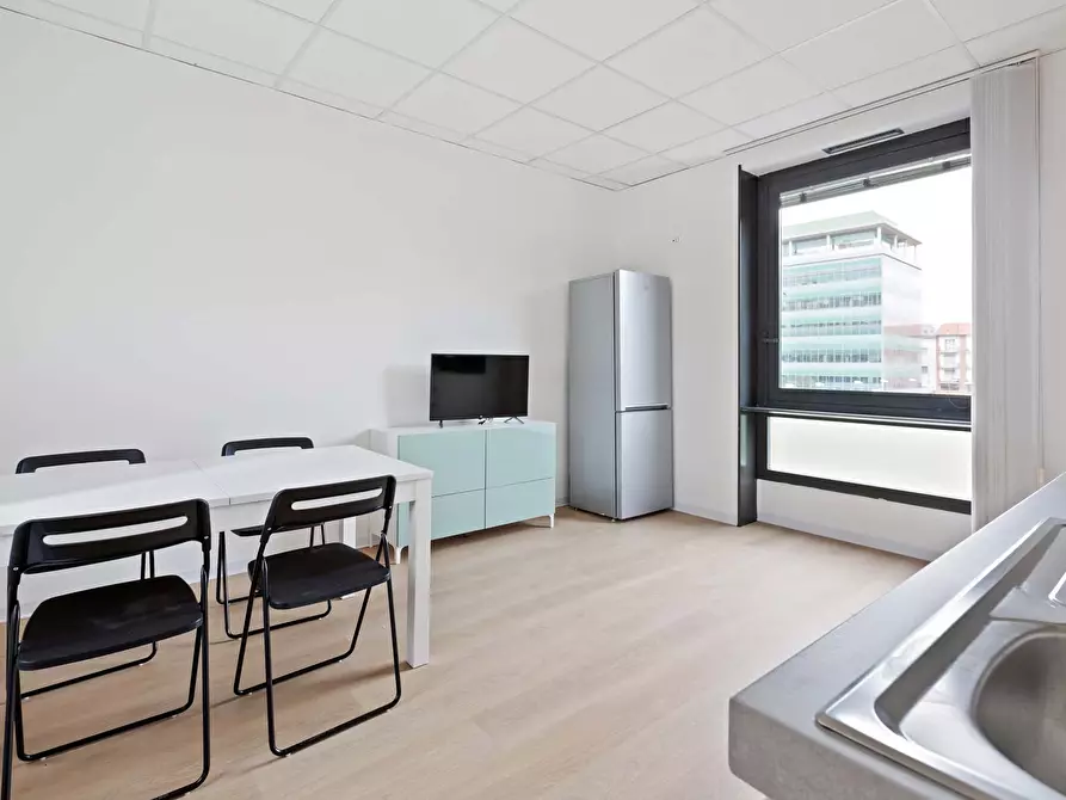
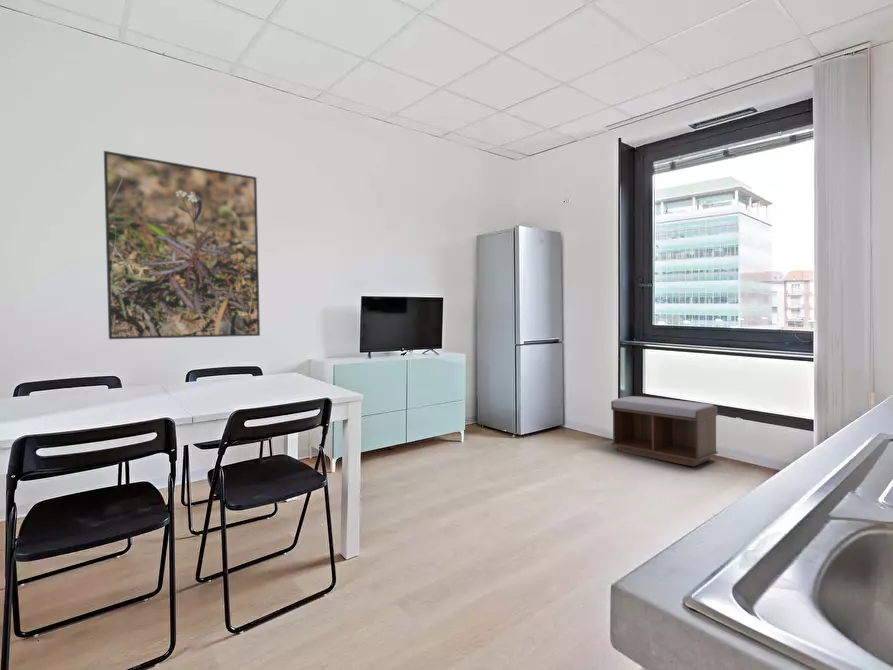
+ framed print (188, 251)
+ bench (662, 427)
